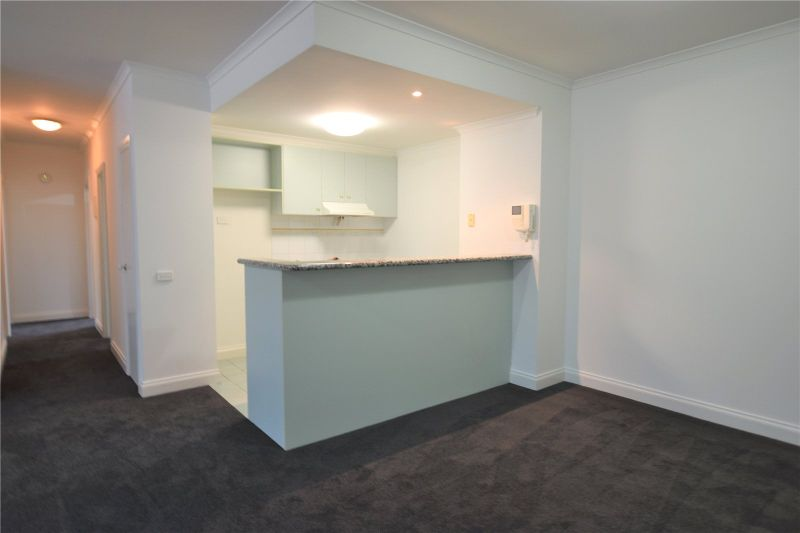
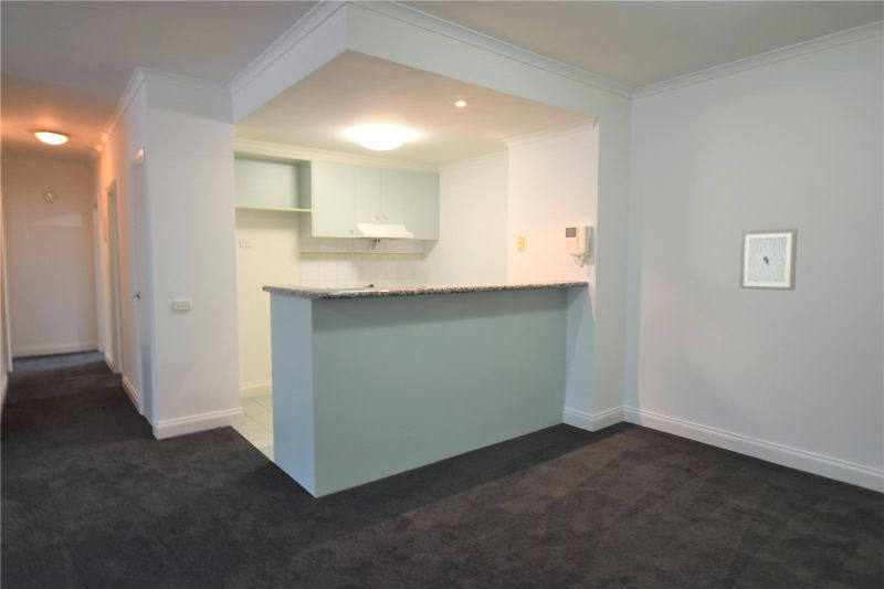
+ wall art (767, 260)
